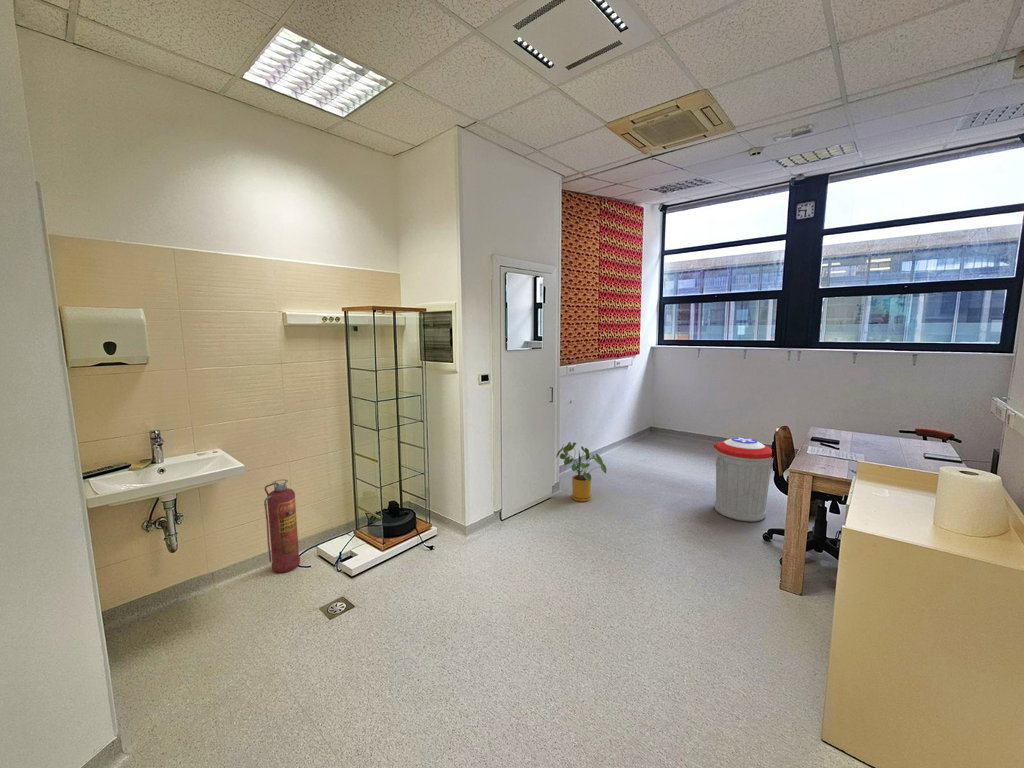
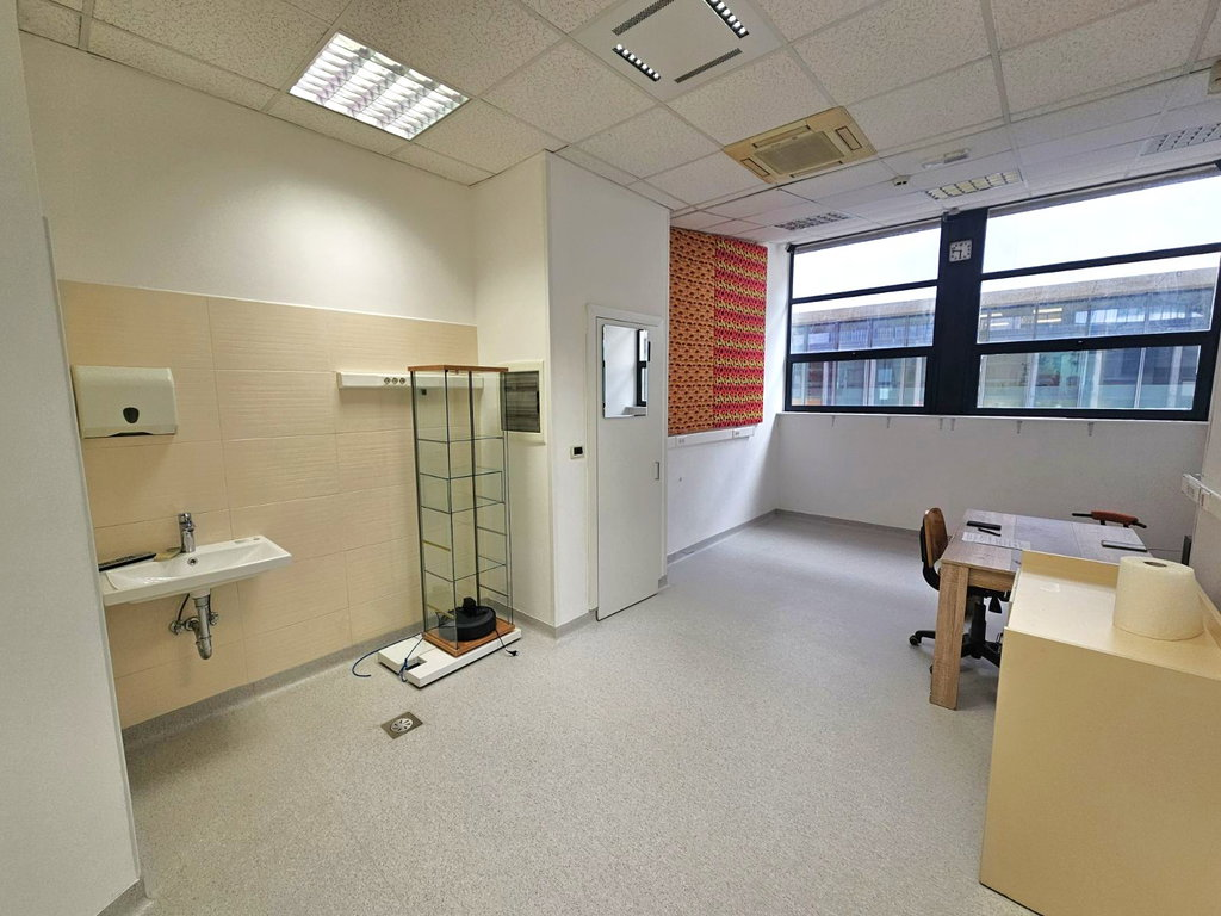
- fire extinguisher (280, 524)
- trash can (741, 476)
- house plant (579, 472)
